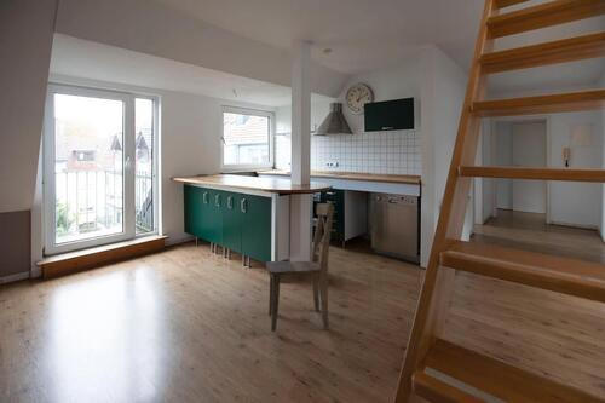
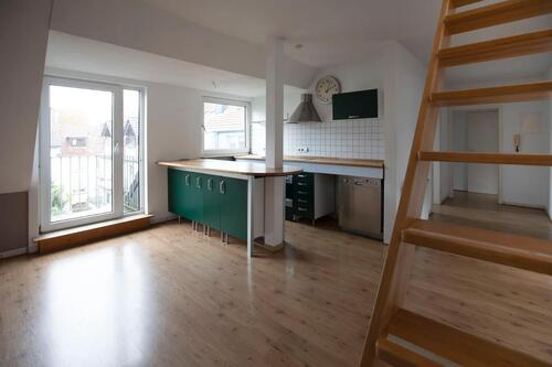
- dining chair (299, 261)
